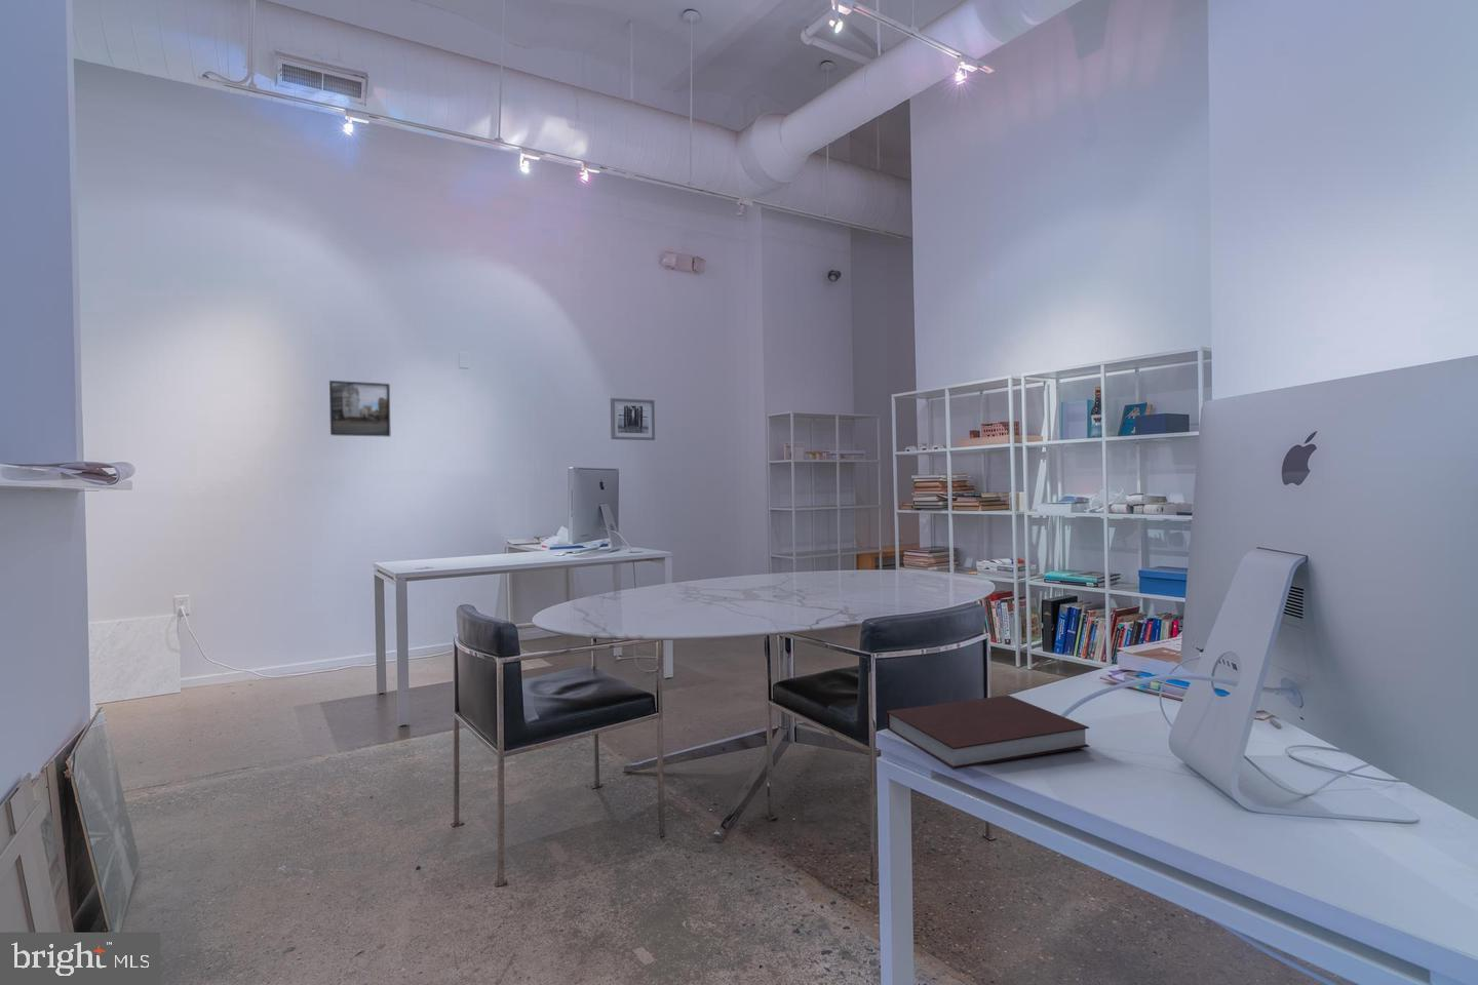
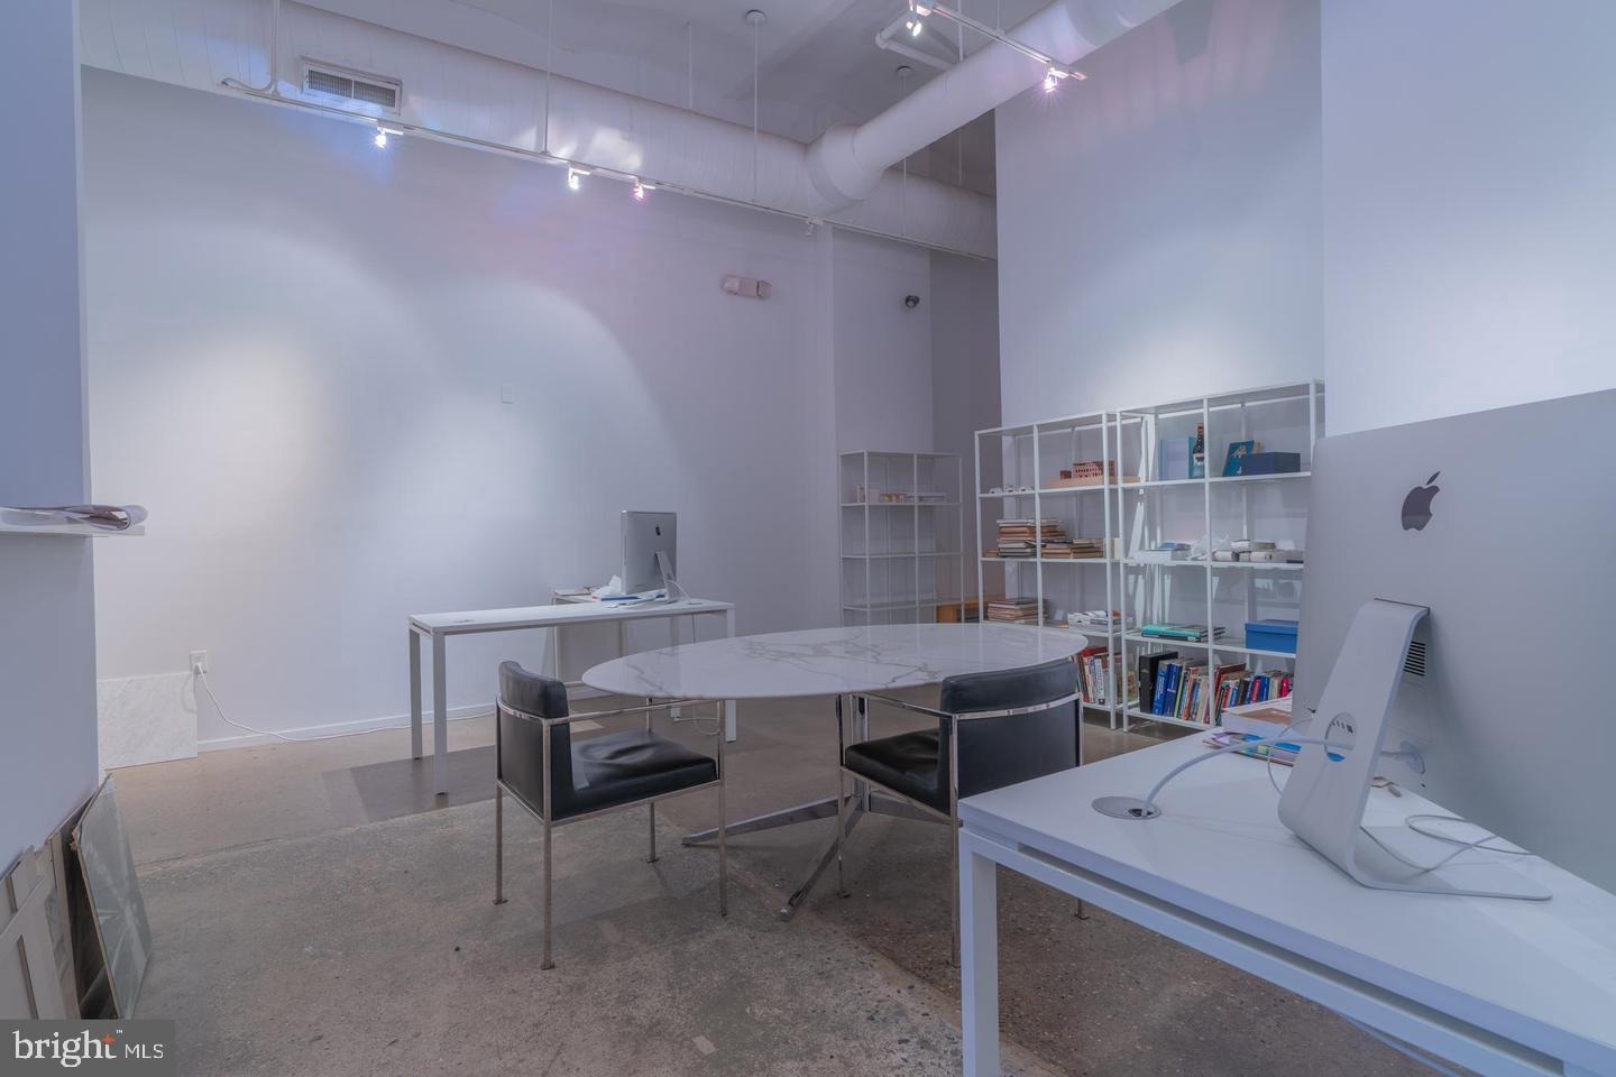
- wall art (632, 419)
- notebook (983, 728)
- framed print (361, 408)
